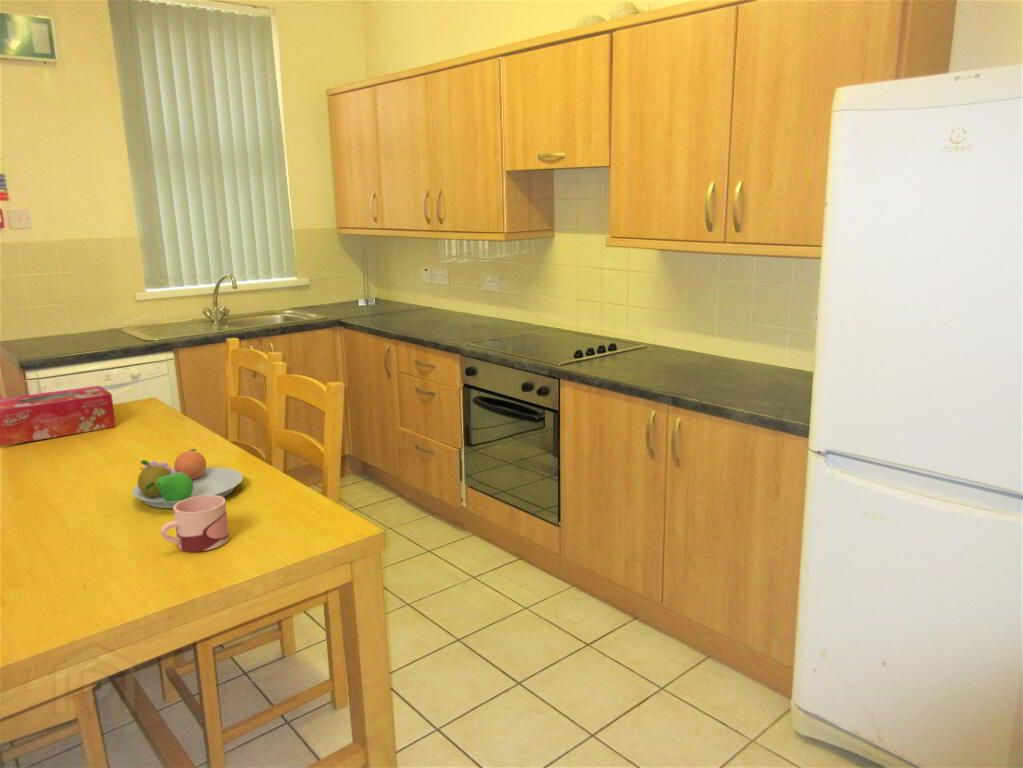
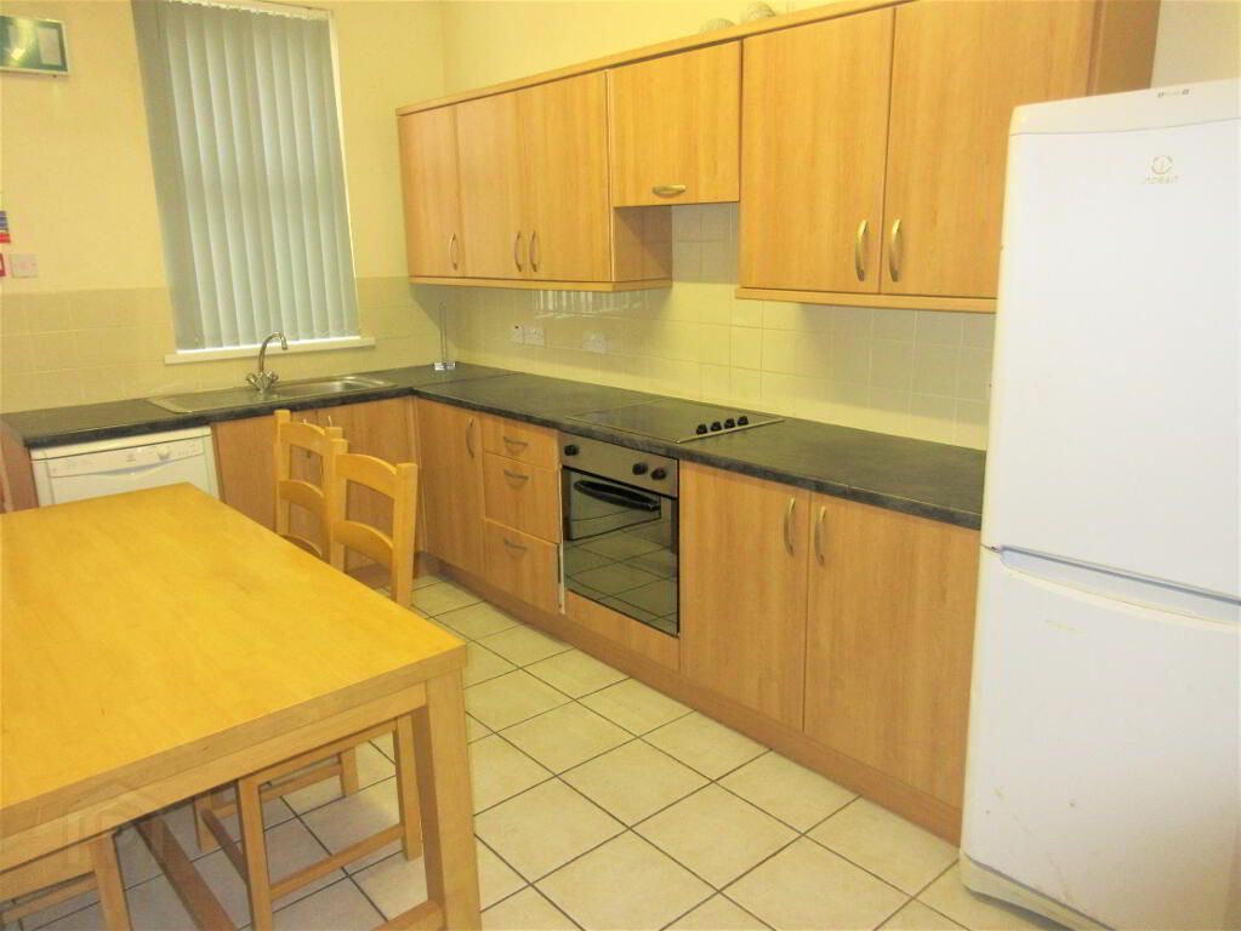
- fruit bowl (184, 475)
- tissue box (51, 414)
- mug (194, 524)
